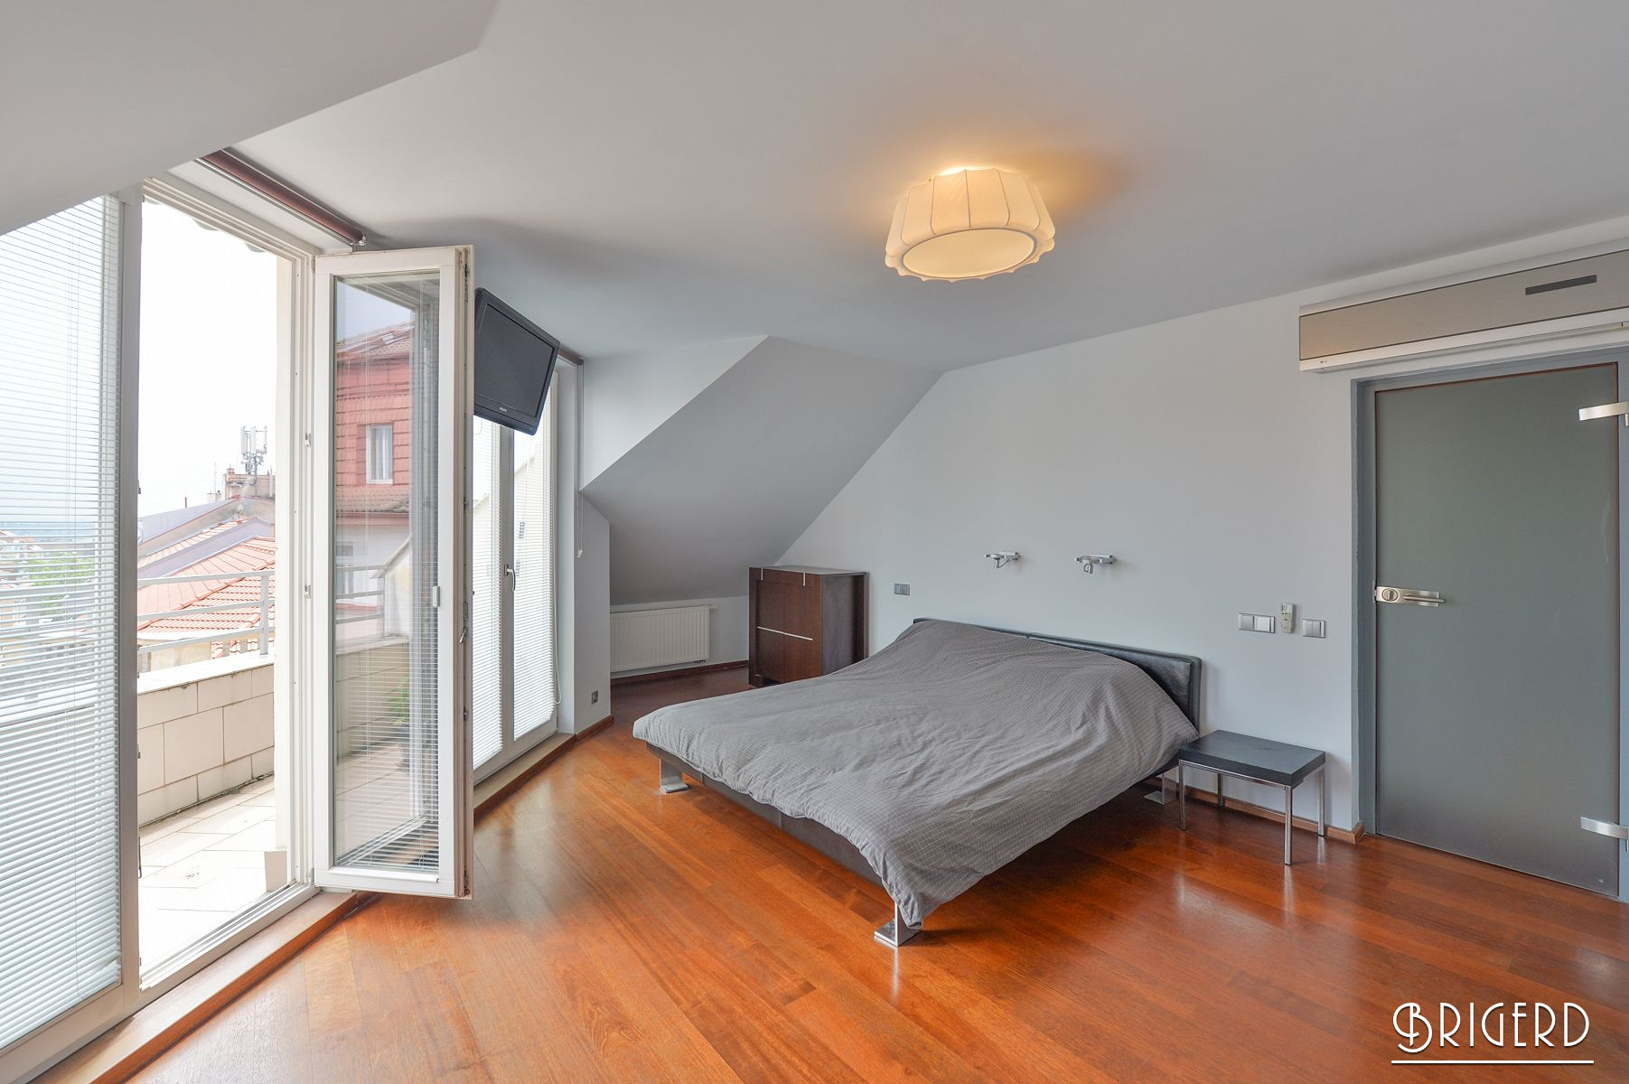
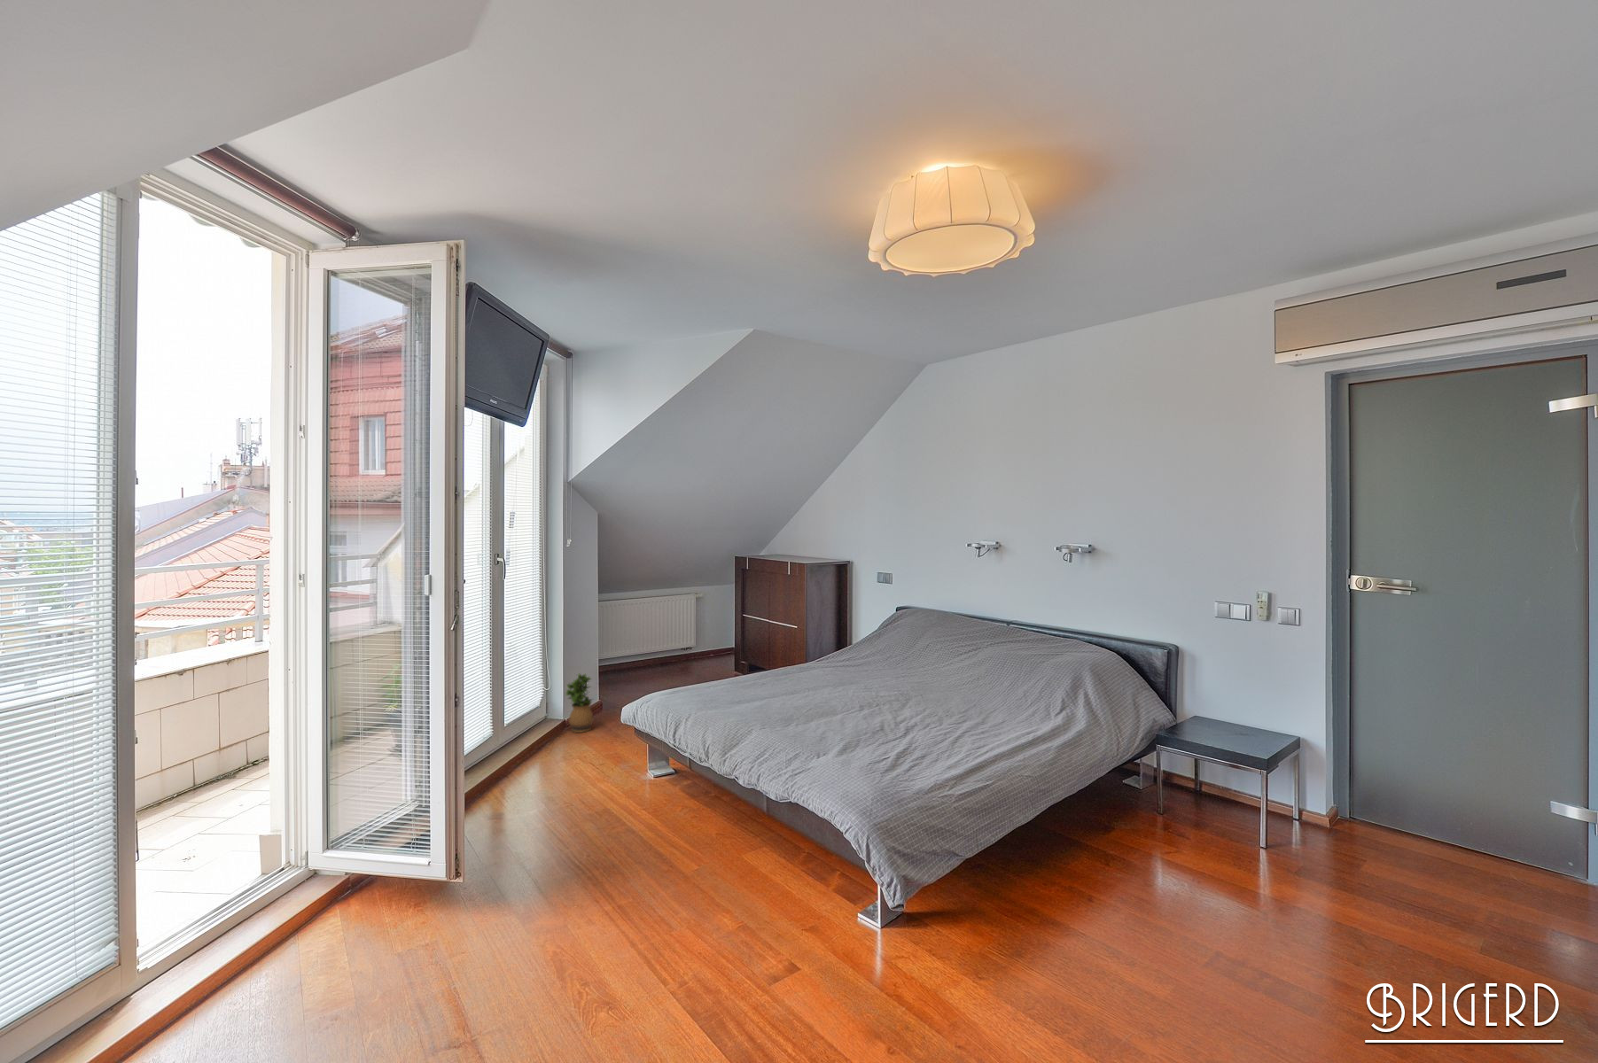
+ potted plant (578, 701)
